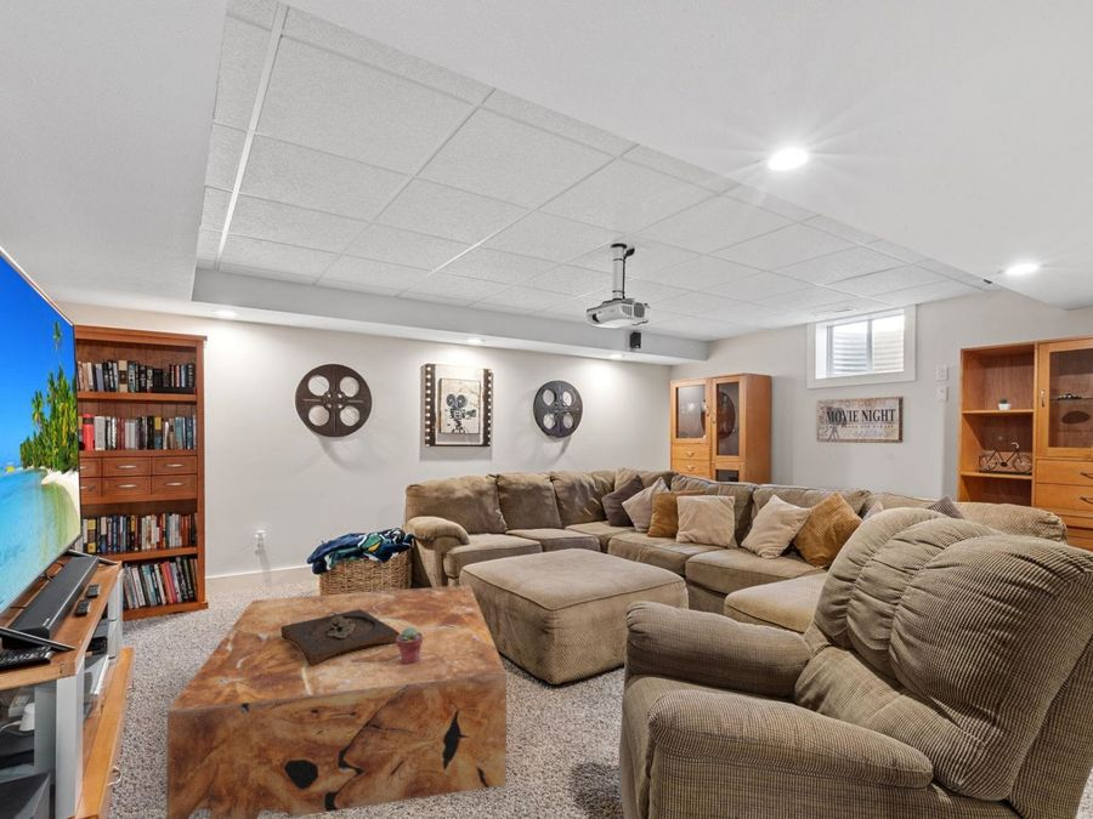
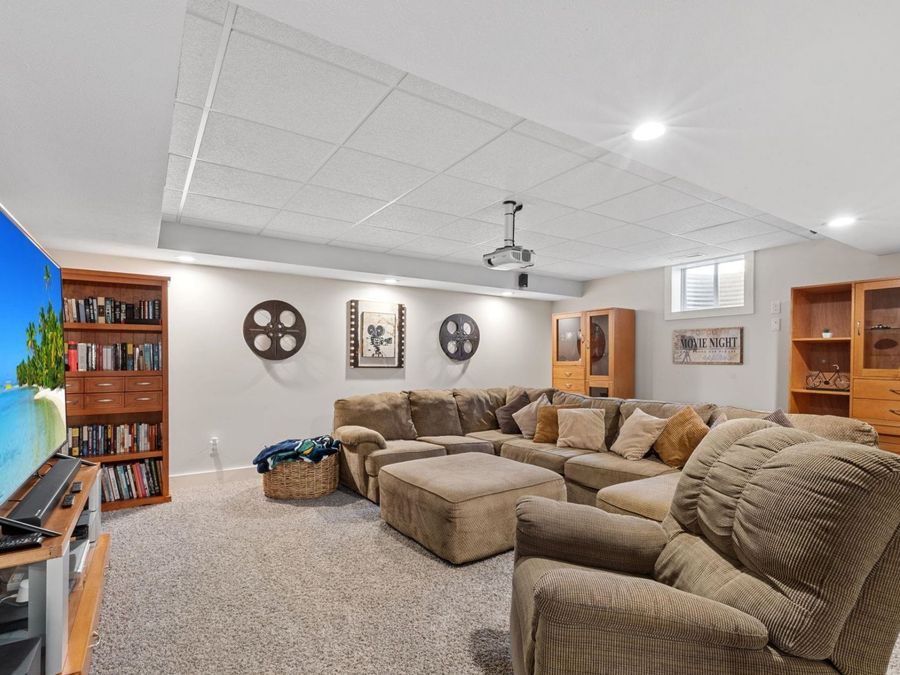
- potted succulent (409, 643)
- wooden tray (339, 626)
- coffee table (358, 679)
